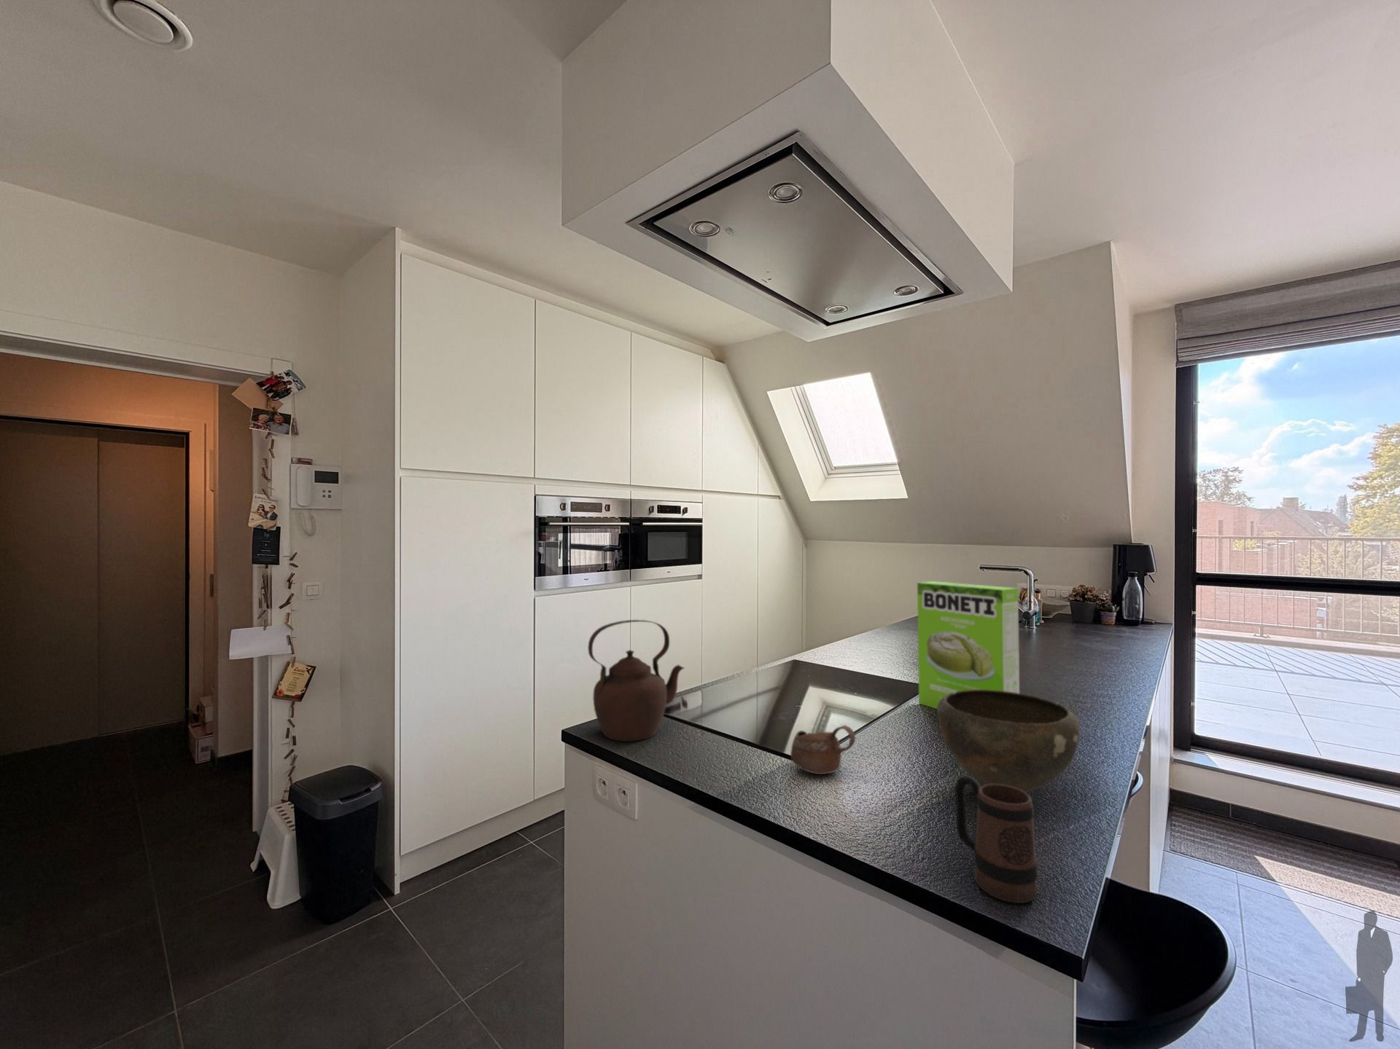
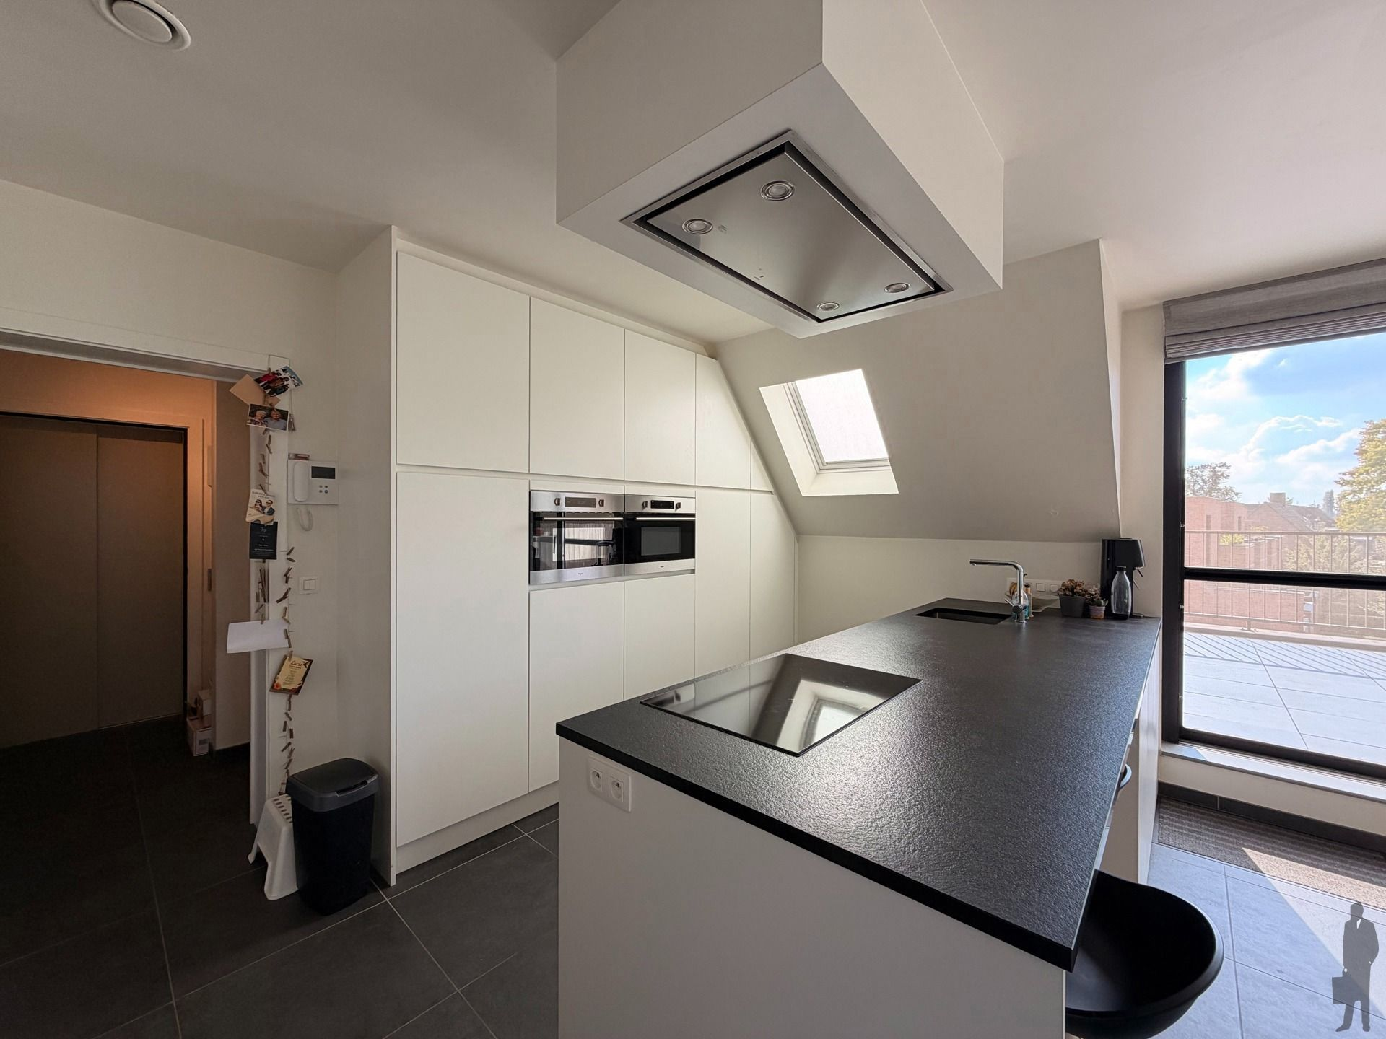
- cup (819, 747)
- cake mix box (966, 649)
- mug (993, 833)
- bowl (1004, 747)
- teapot (638, 675)
